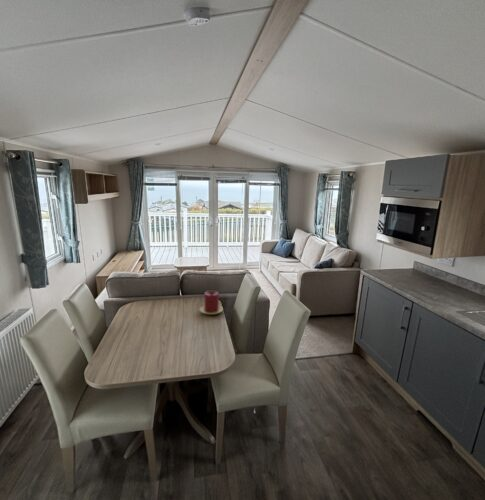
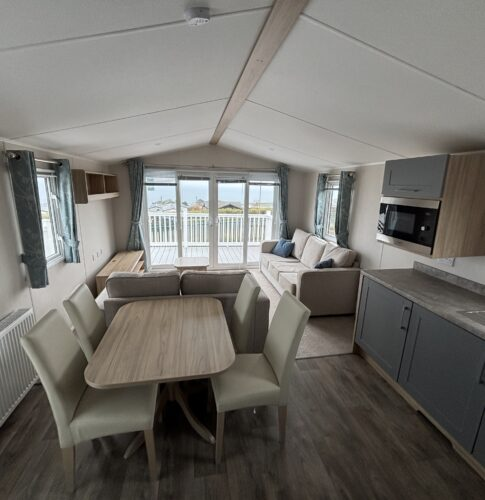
- candle (211, 302)
